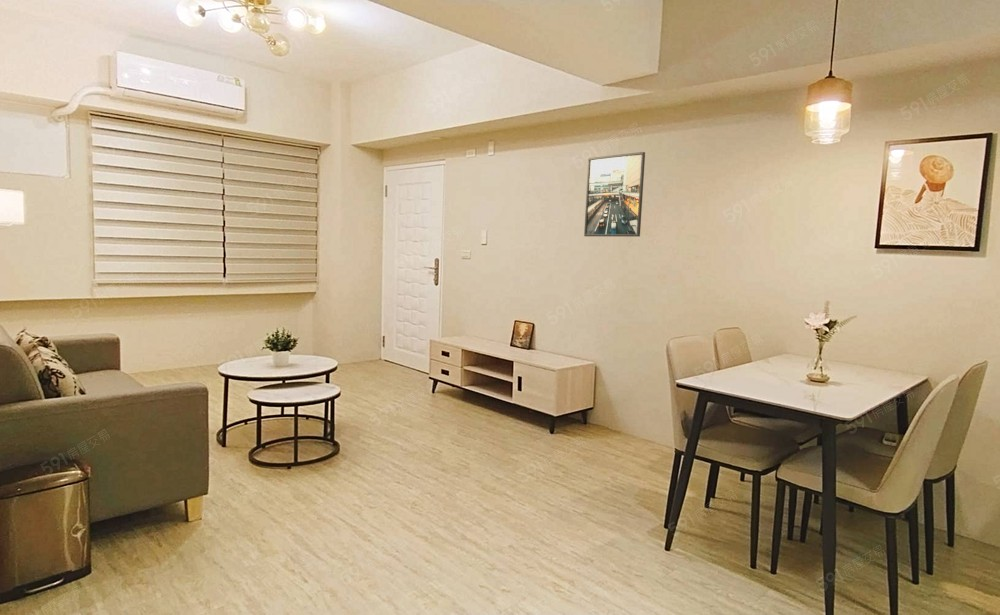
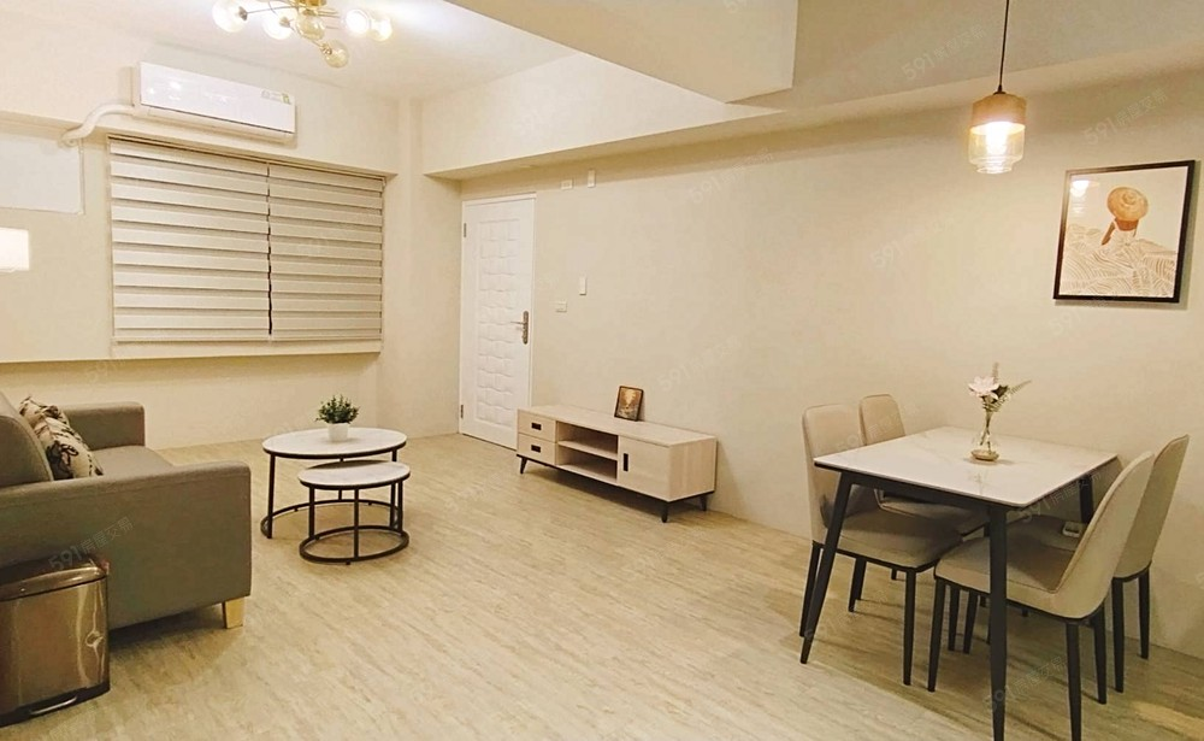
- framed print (613, 196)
